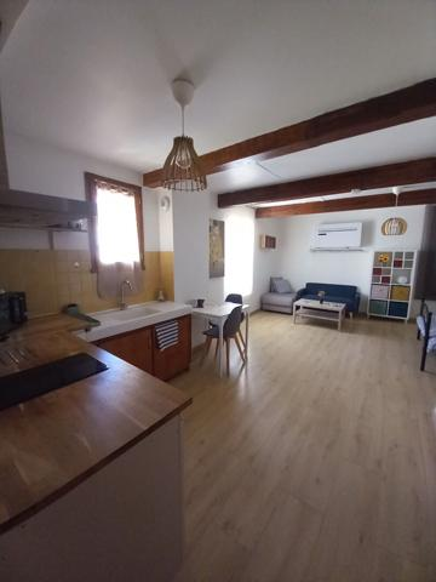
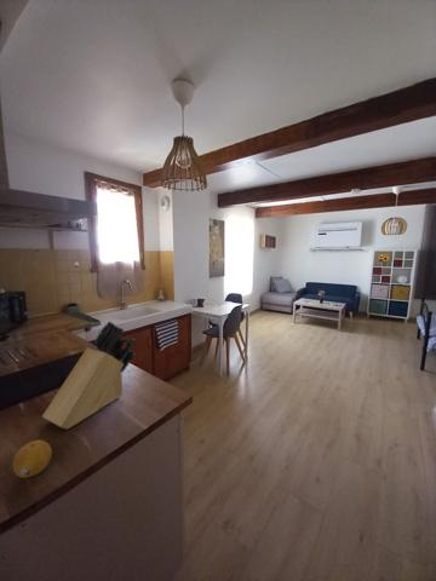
+ knife block (94, 366)
+ fruit (33, 458)
